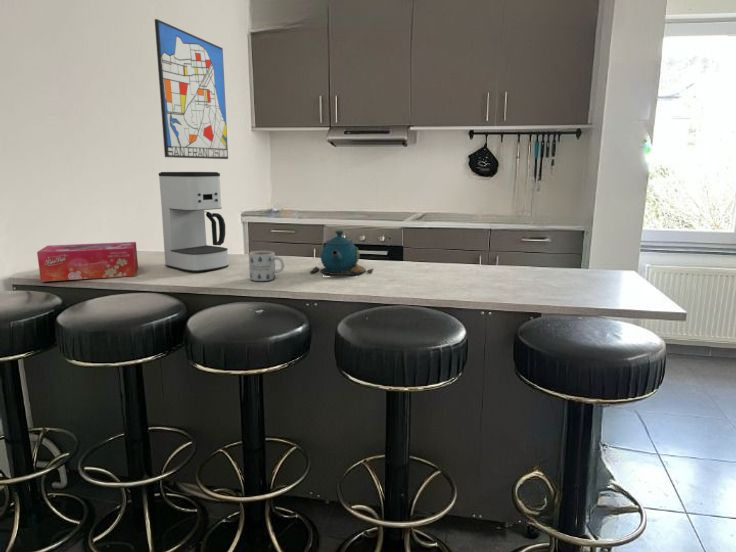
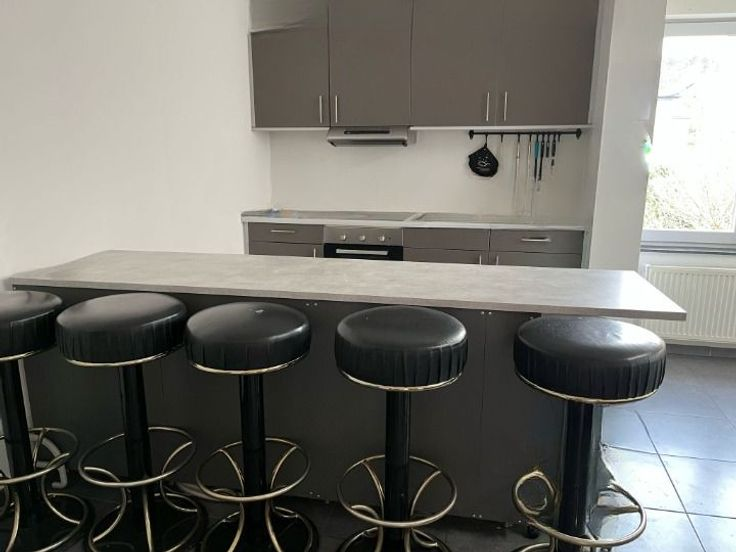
- mug (267, 265)
- wall art (196, 98)
- tissue box (91, 260)
- teapot (342, 250)
- coffee maker (199, 219)
